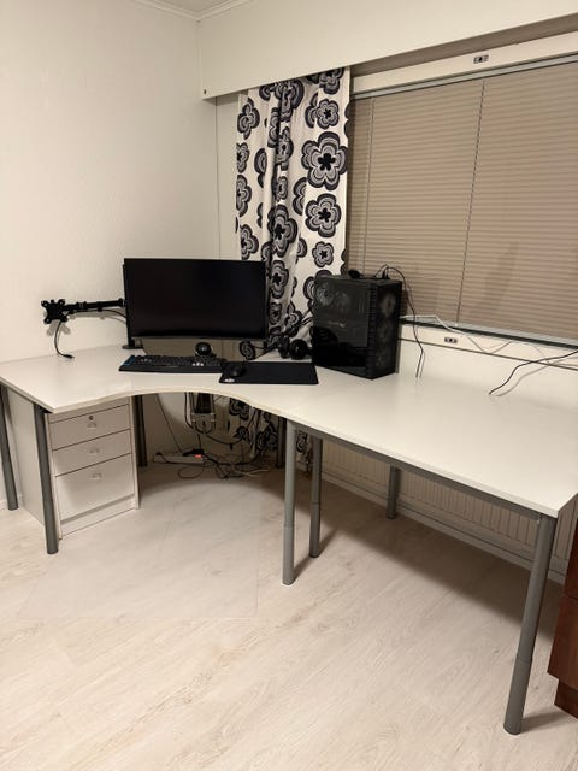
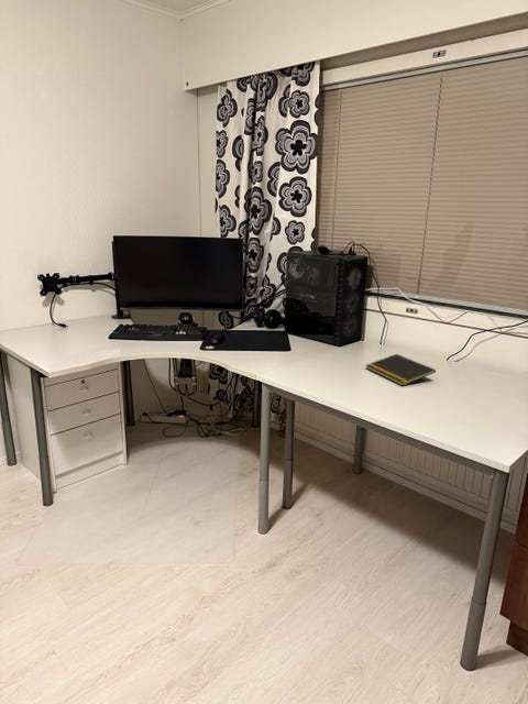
+ notepad (399, 369)
